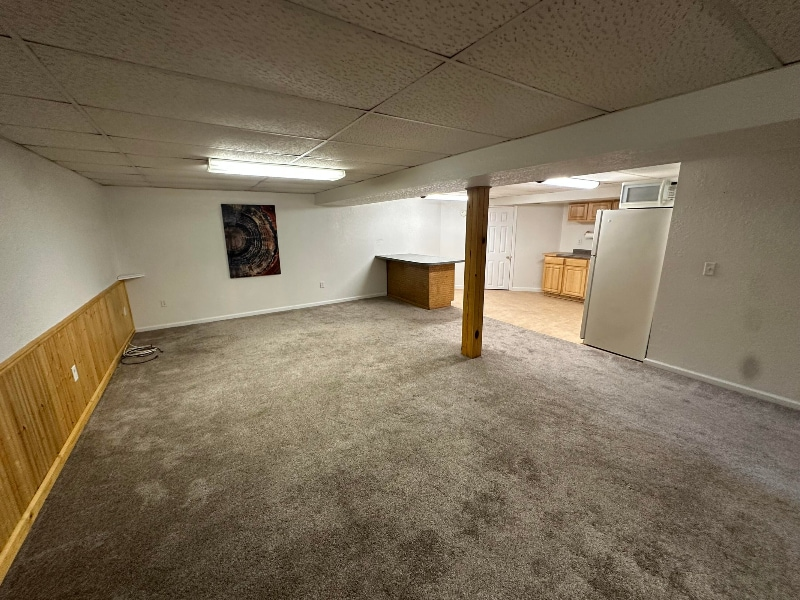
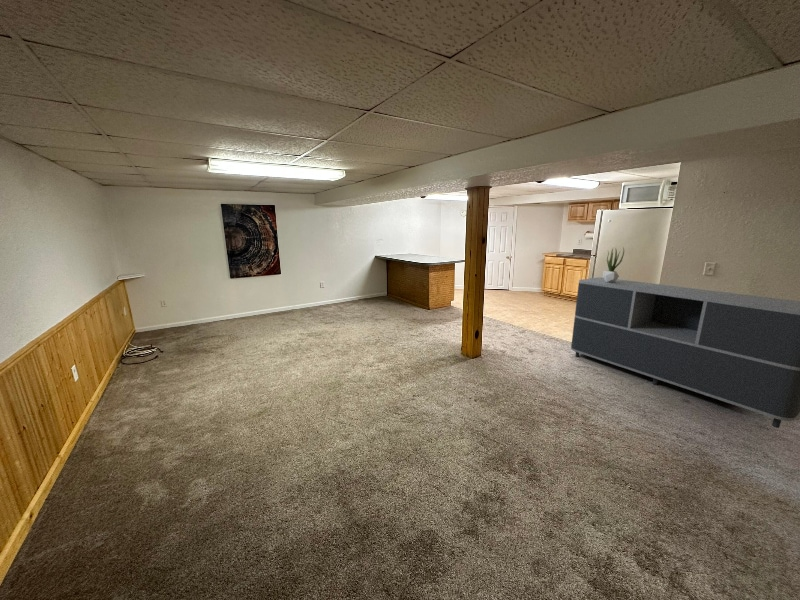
+ sideboard (670, 337)
+ potted plant (613, 264)
